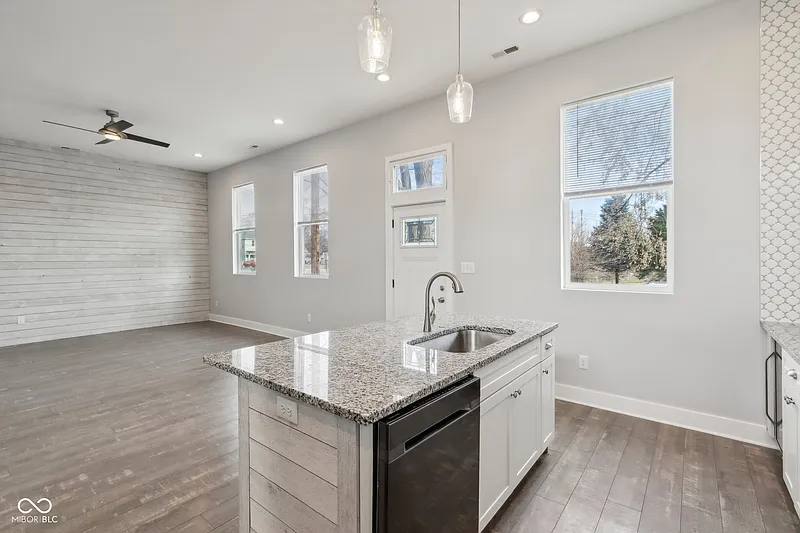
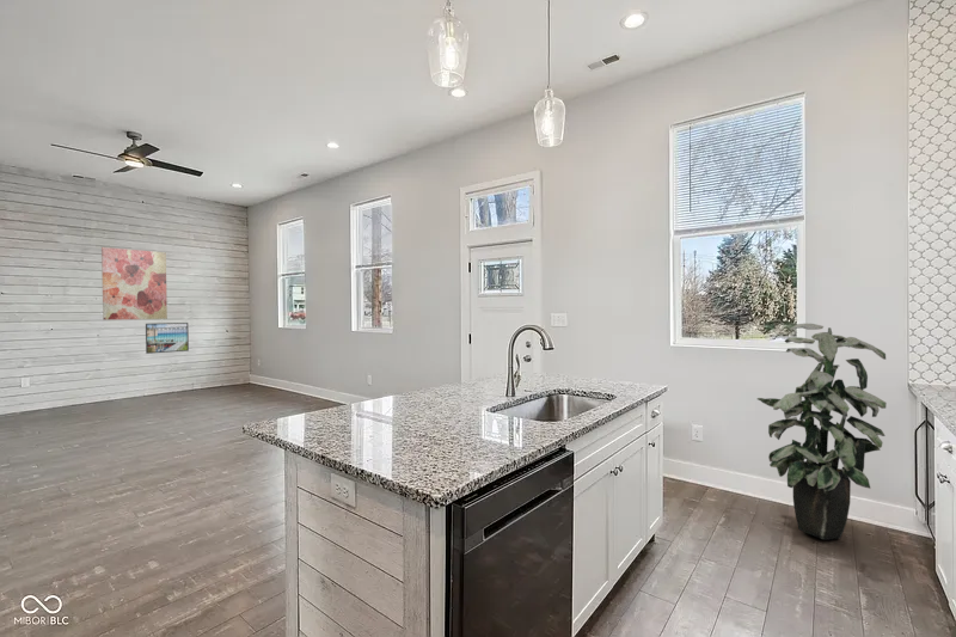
+ wall art (135, 284)
+ indoor plant (817, 428)
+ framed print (167, 337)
